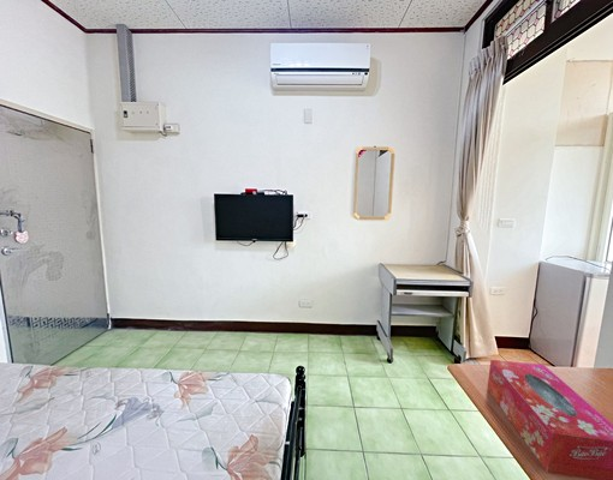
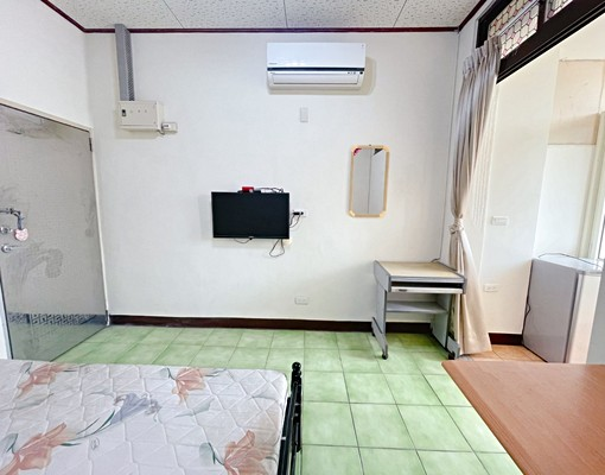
- tissue box (544, 409)
